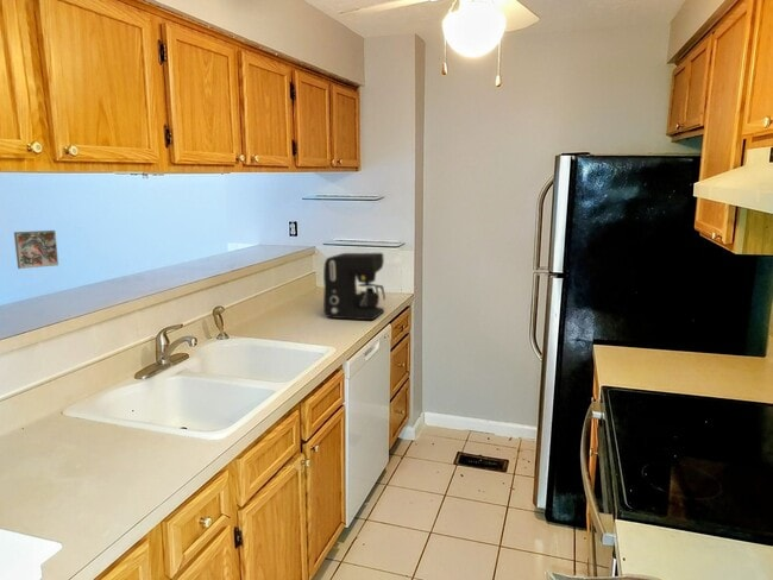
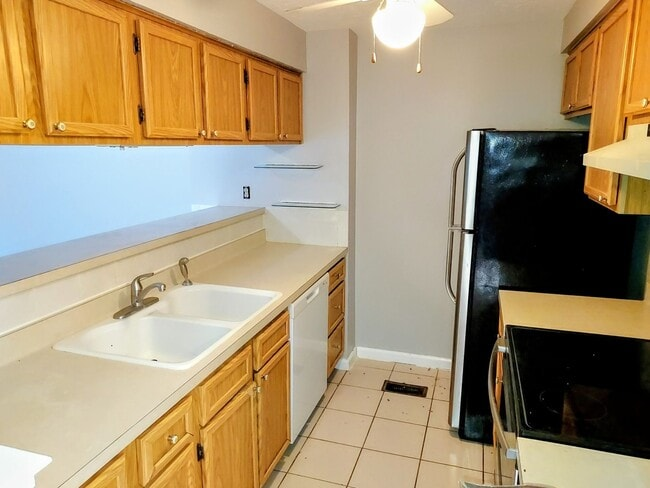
- coffee maker (356, 284)
- decorative tile (37, 248)
